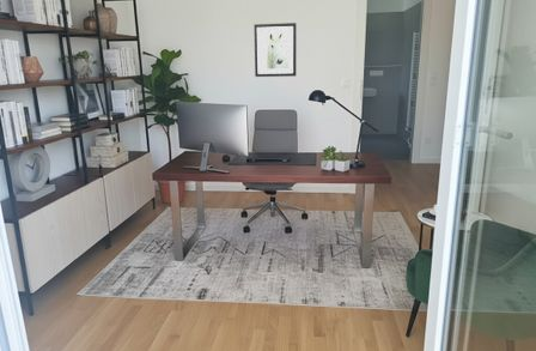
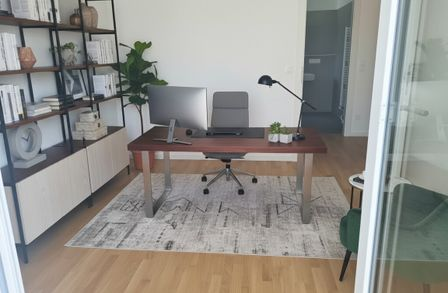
- wall art (275, 50)
